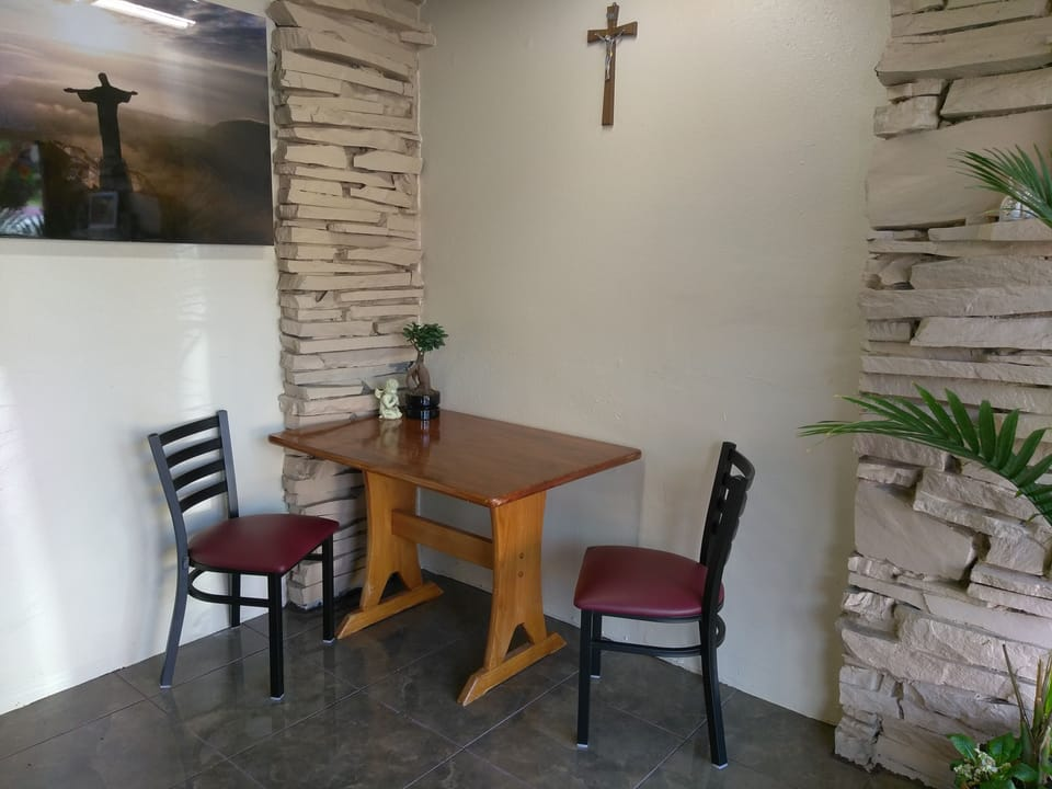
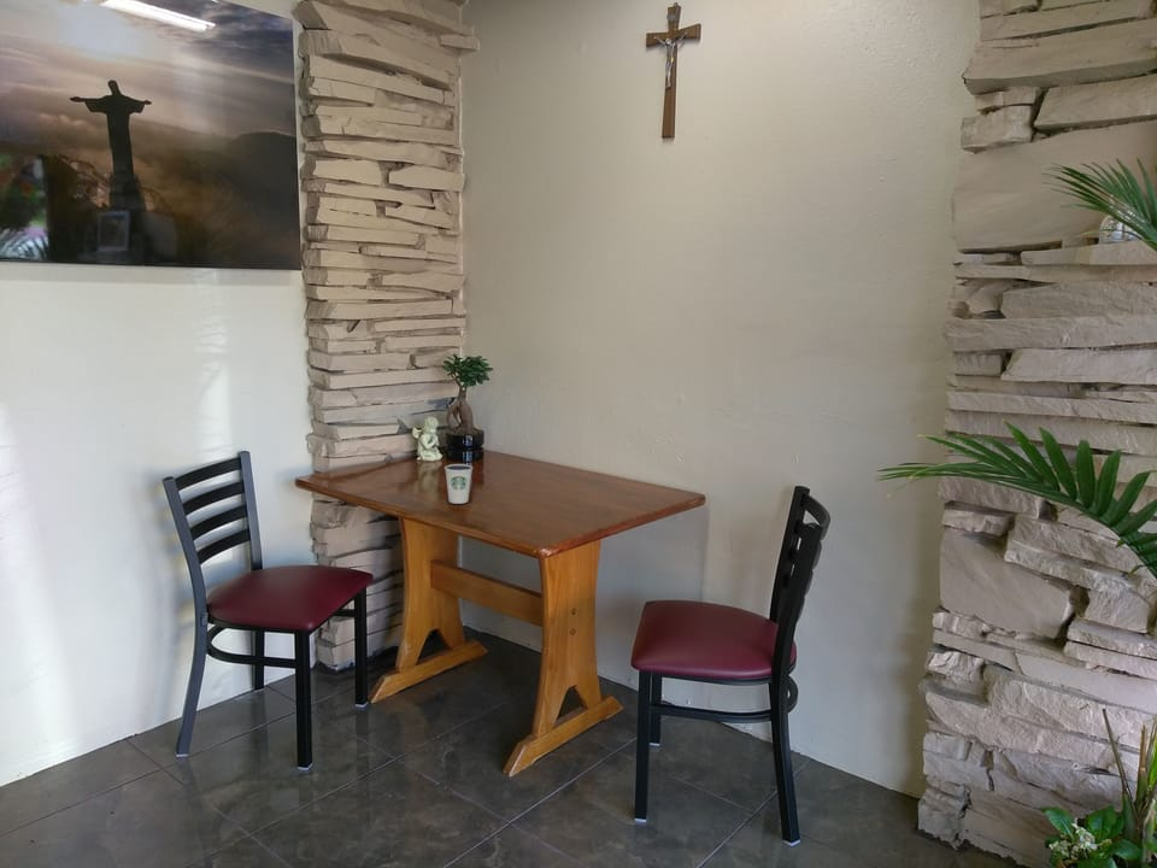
+ dixie cup (458, 483)
